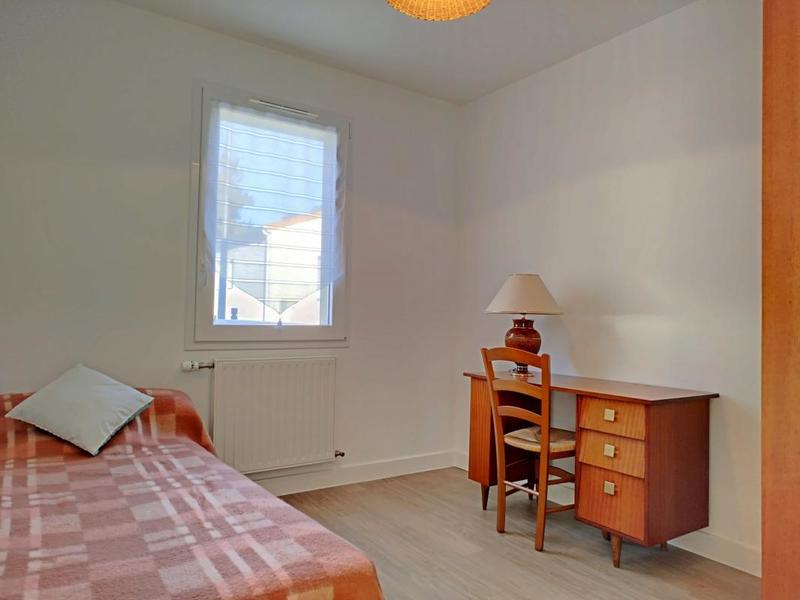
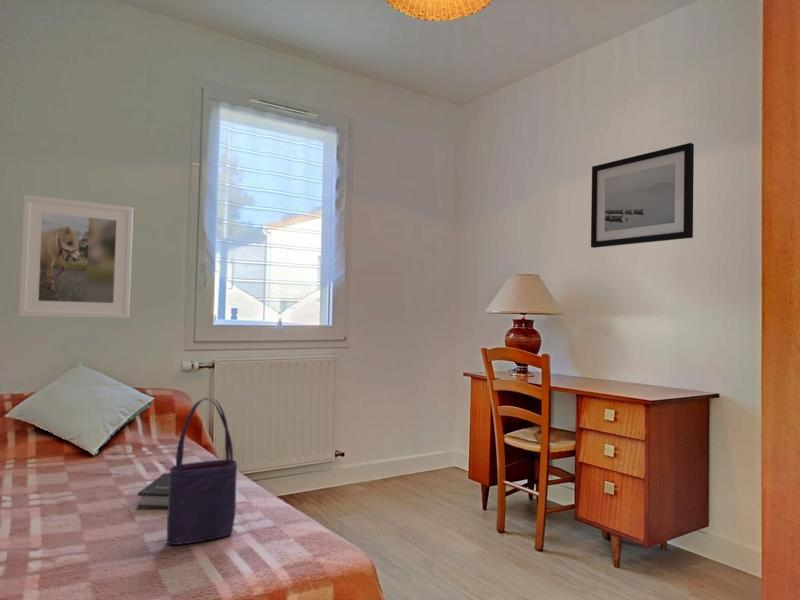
+ hardback book (168, 490)
+ wall art (638, 199)
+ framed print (78, 259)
+ tote bag (203, 467)
